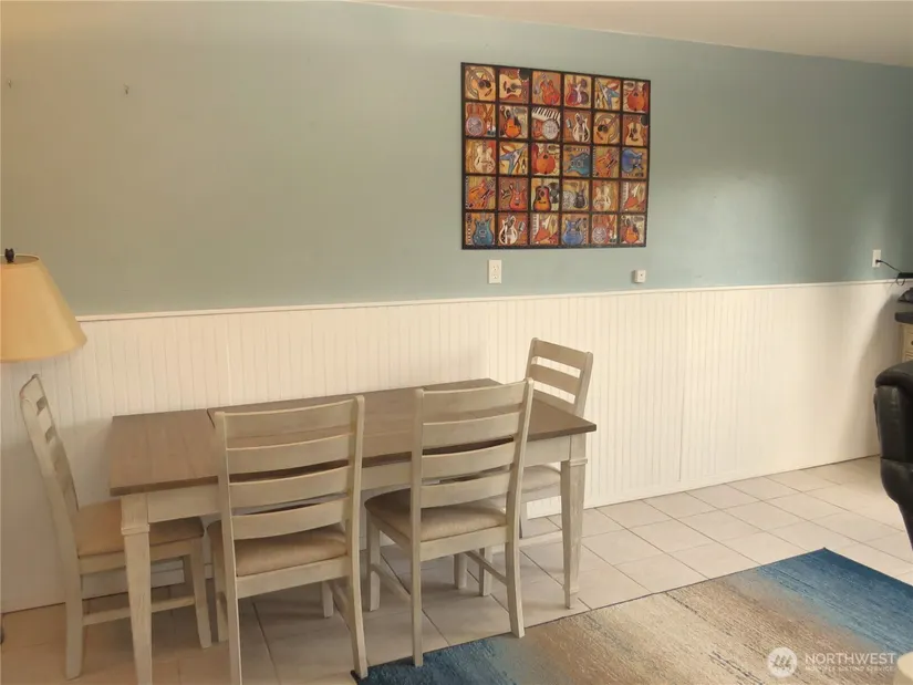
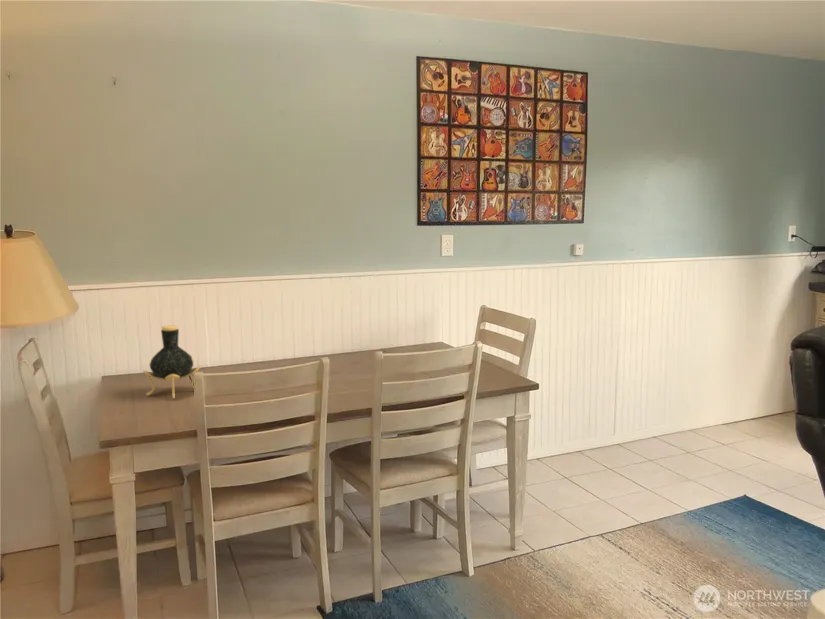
+ vase (171, 360)
